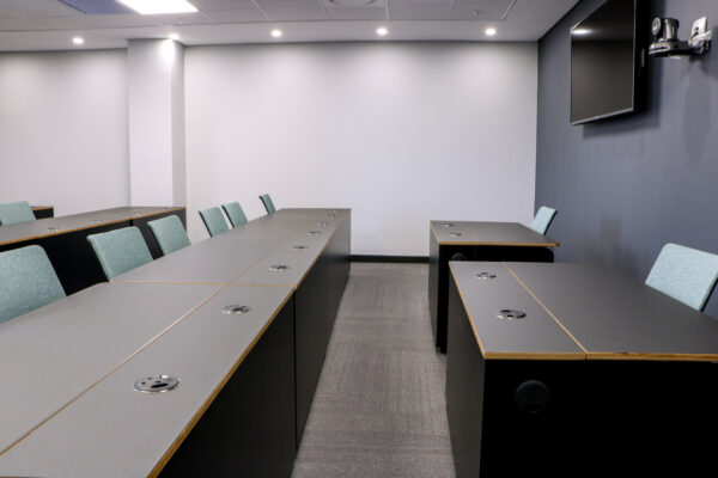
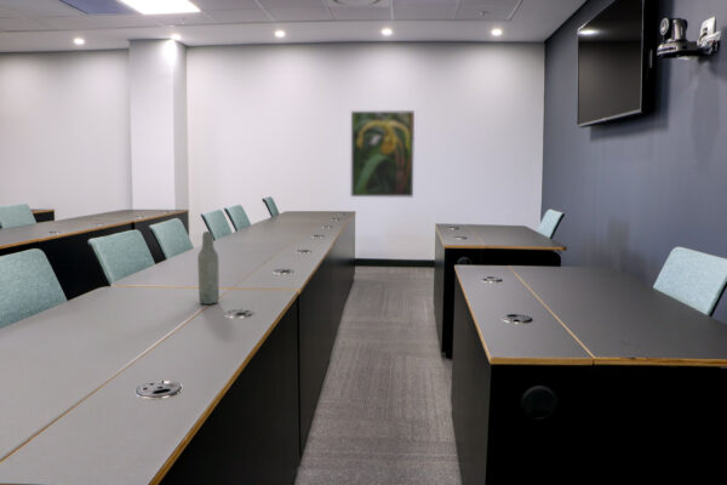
+ bottle (207, 267)
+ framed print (382, 154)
